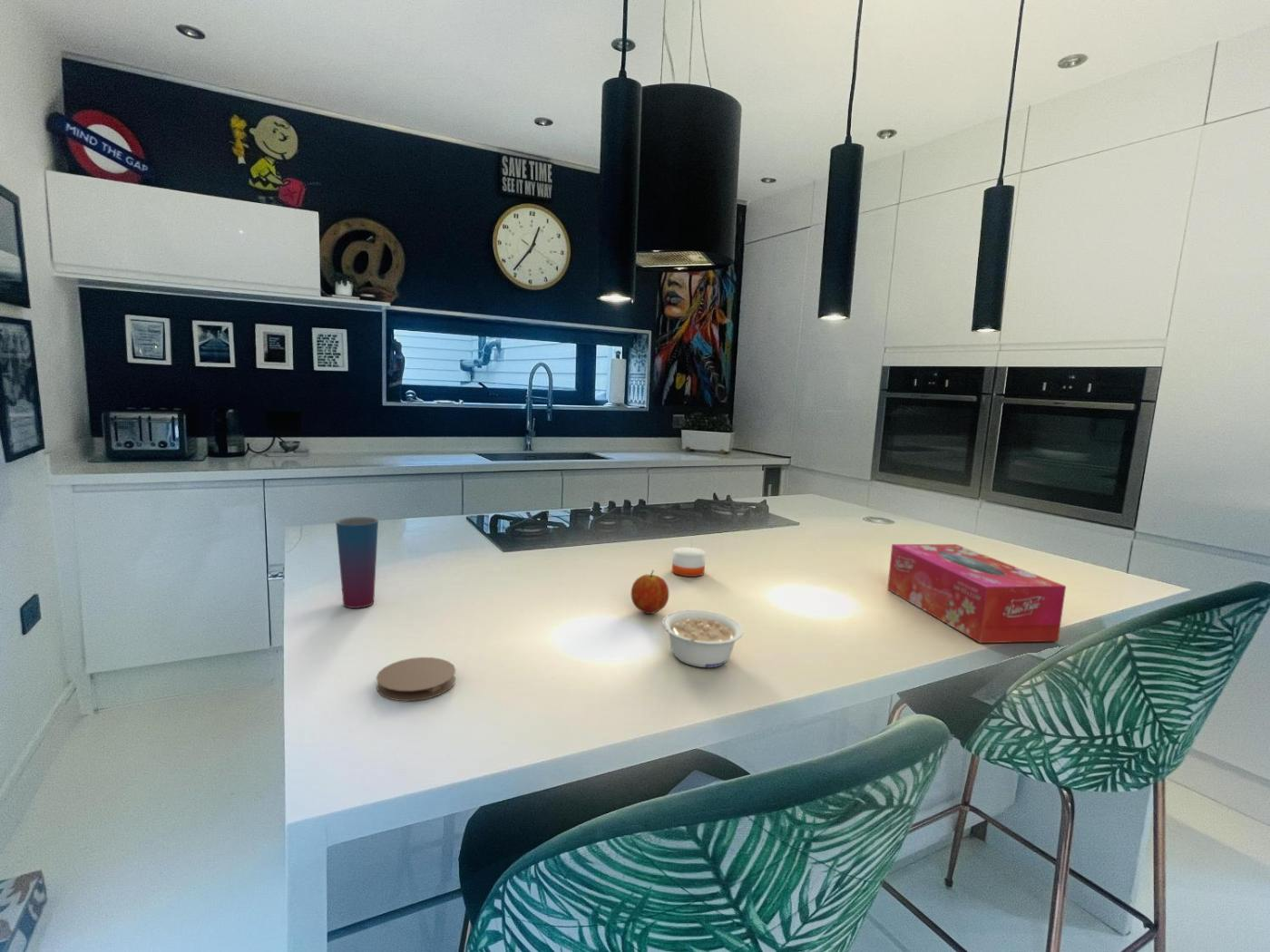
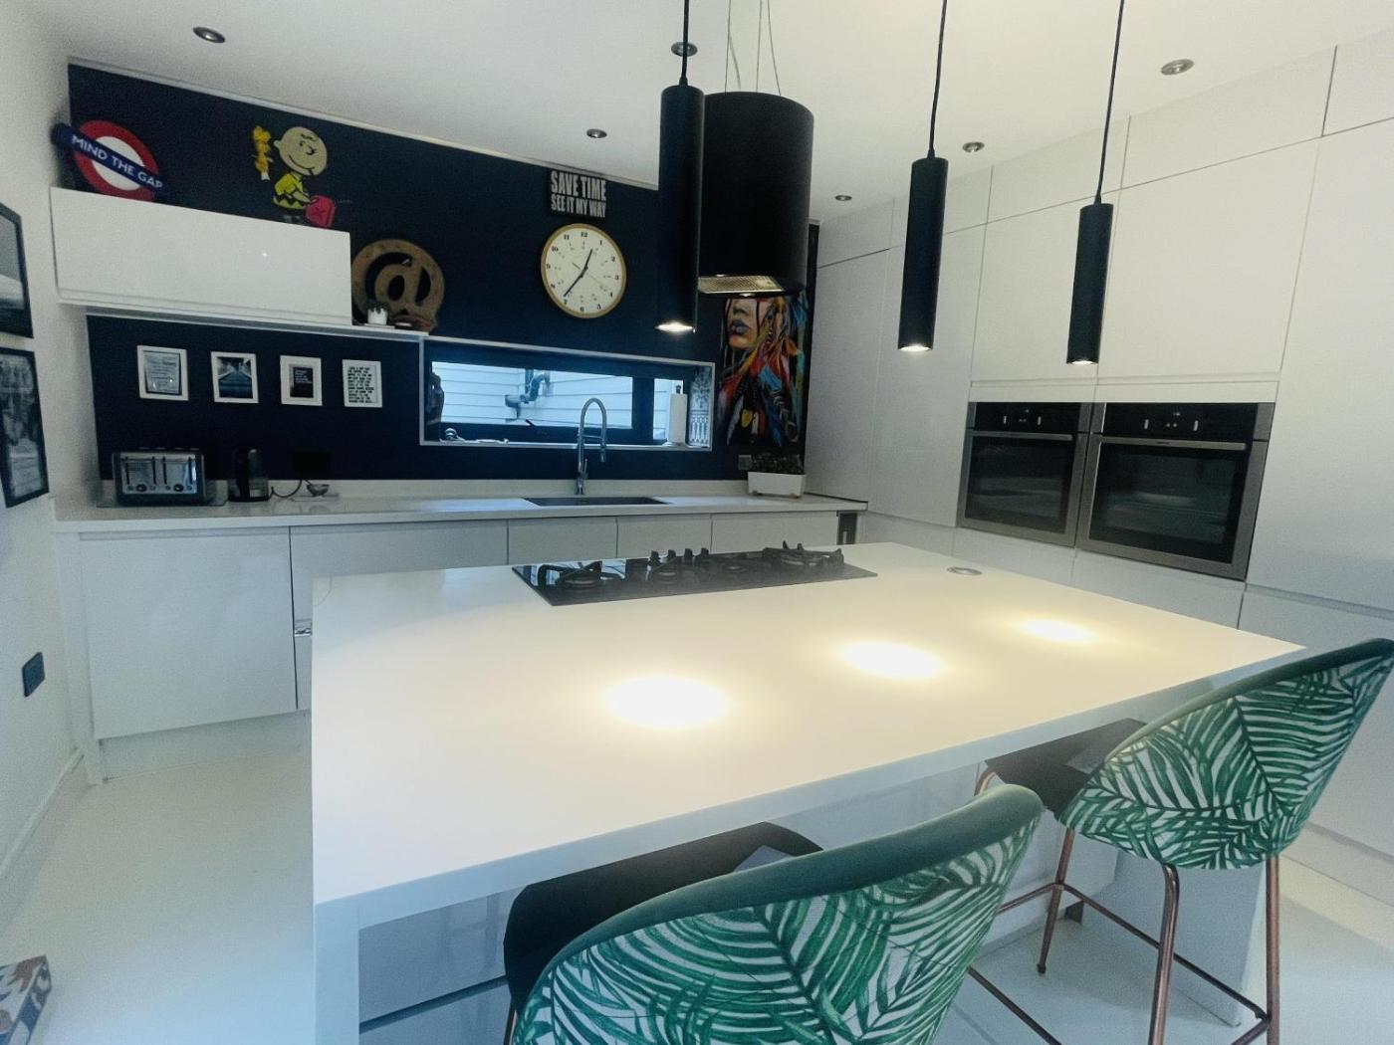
- candle (689, 549)
- coaster (416, 677)
- legume (702, 638)
- tissue box (966, 588)
- cup (357, 562)
- fruit (650, 590)
